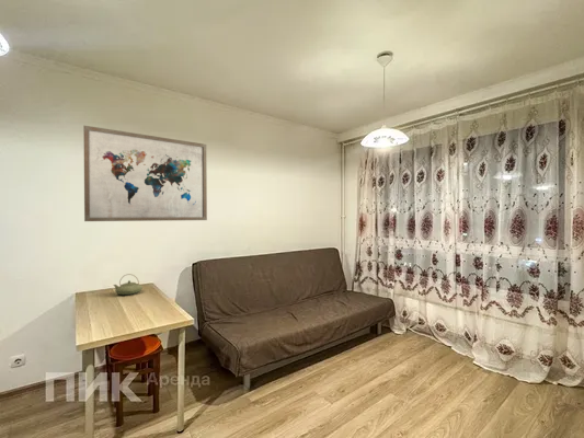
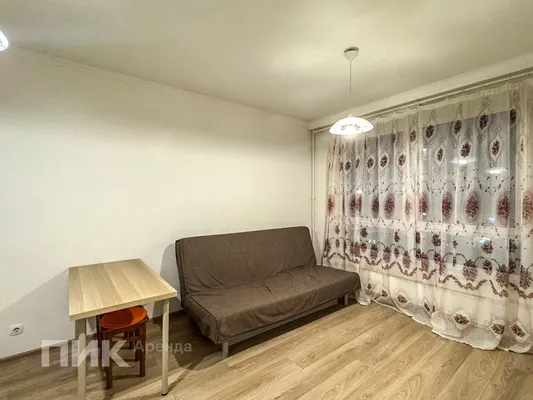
- teapot (127, 284)
- wall art (152, 178)
